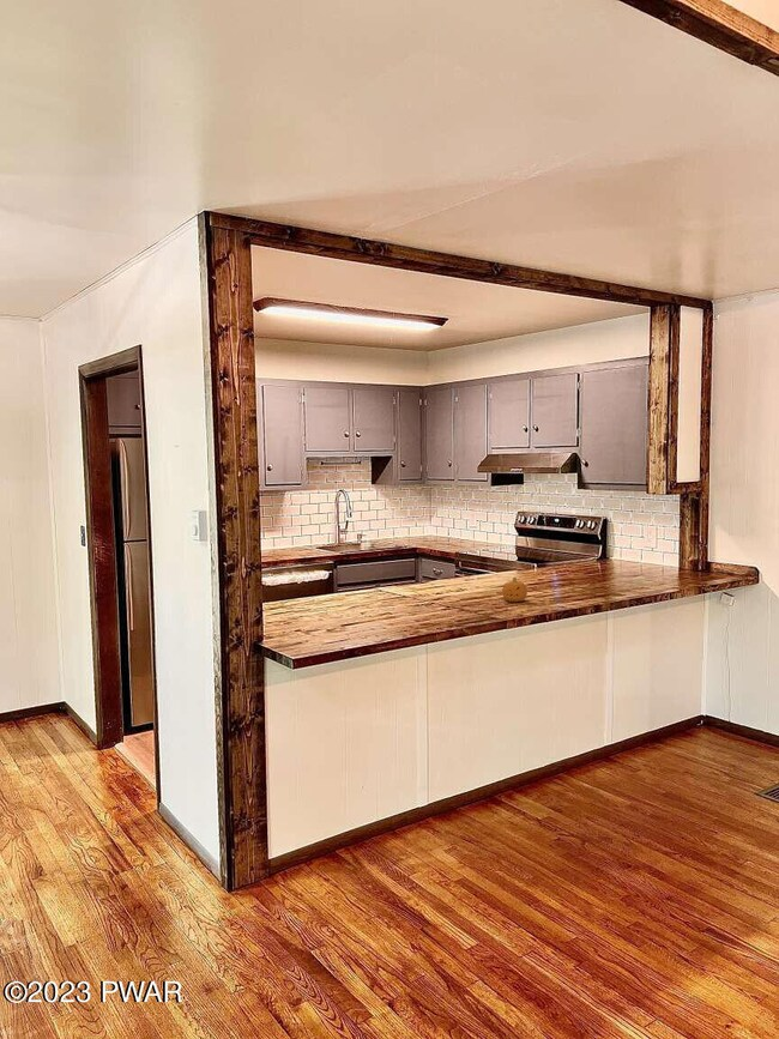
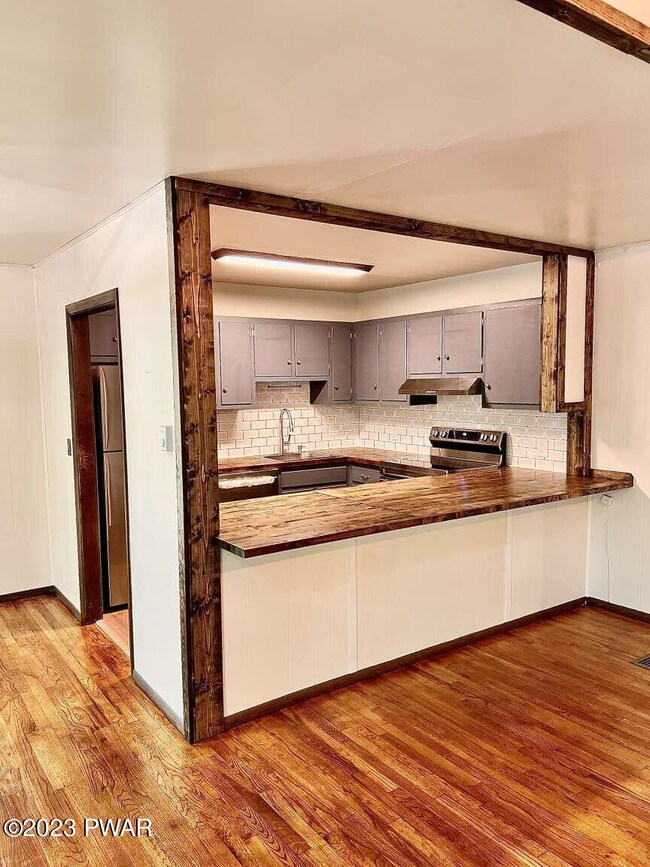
- fruit (514, 588)
